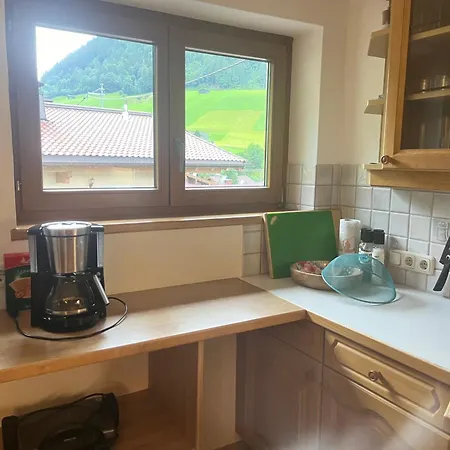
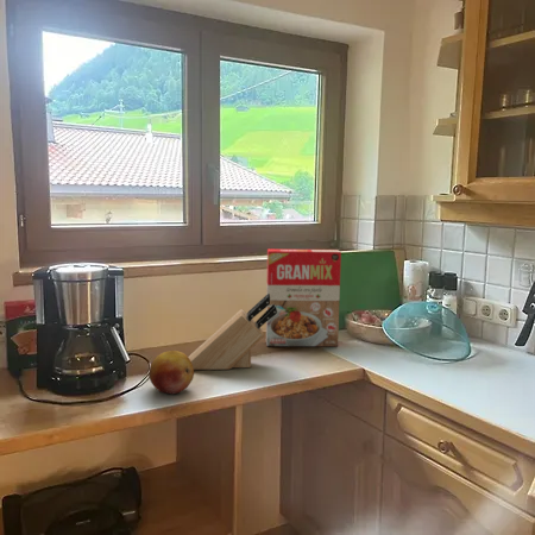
+ fruit (171, 370)
+ knife block (231, 329)
+ cereal box (302, 297)
